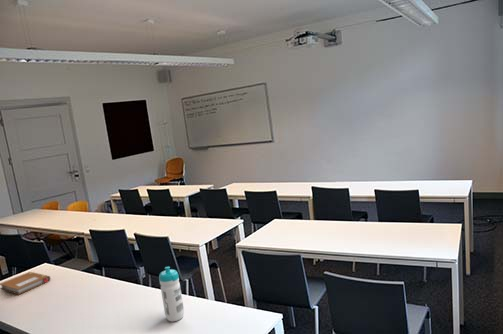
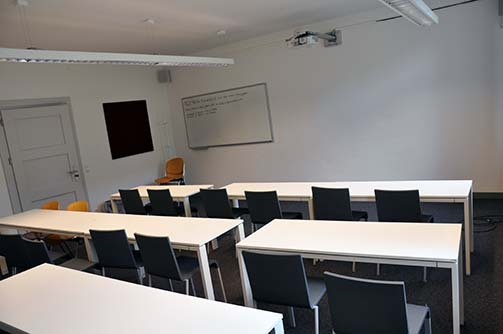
- water bottle (171, 292)
- notebook (25, 282)
